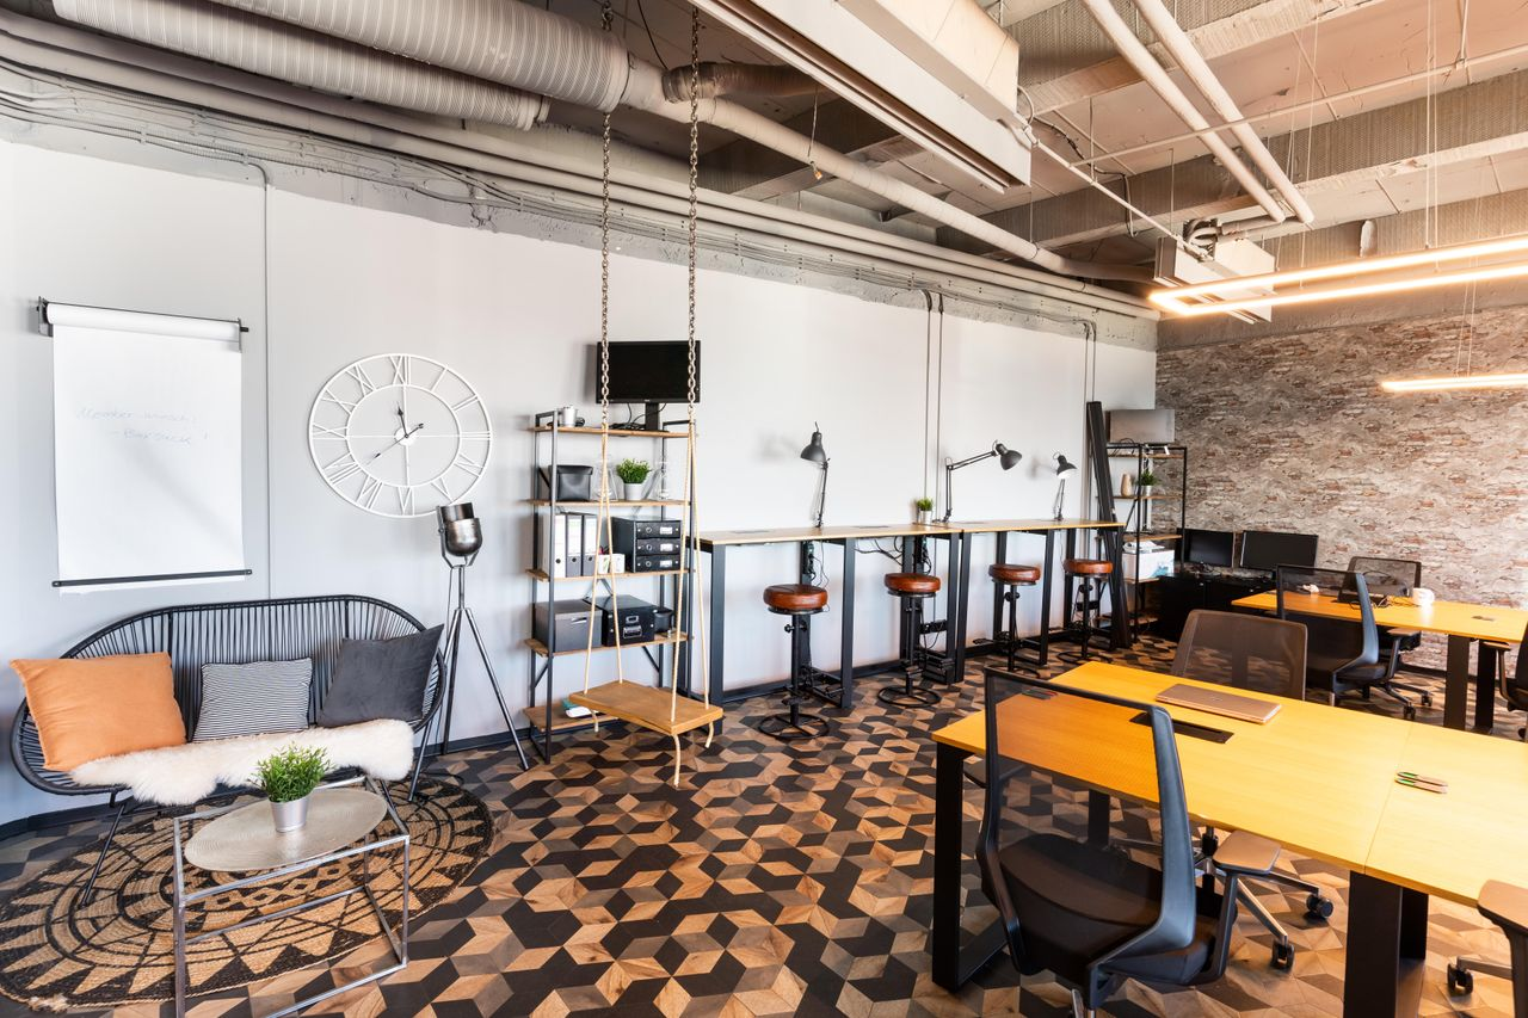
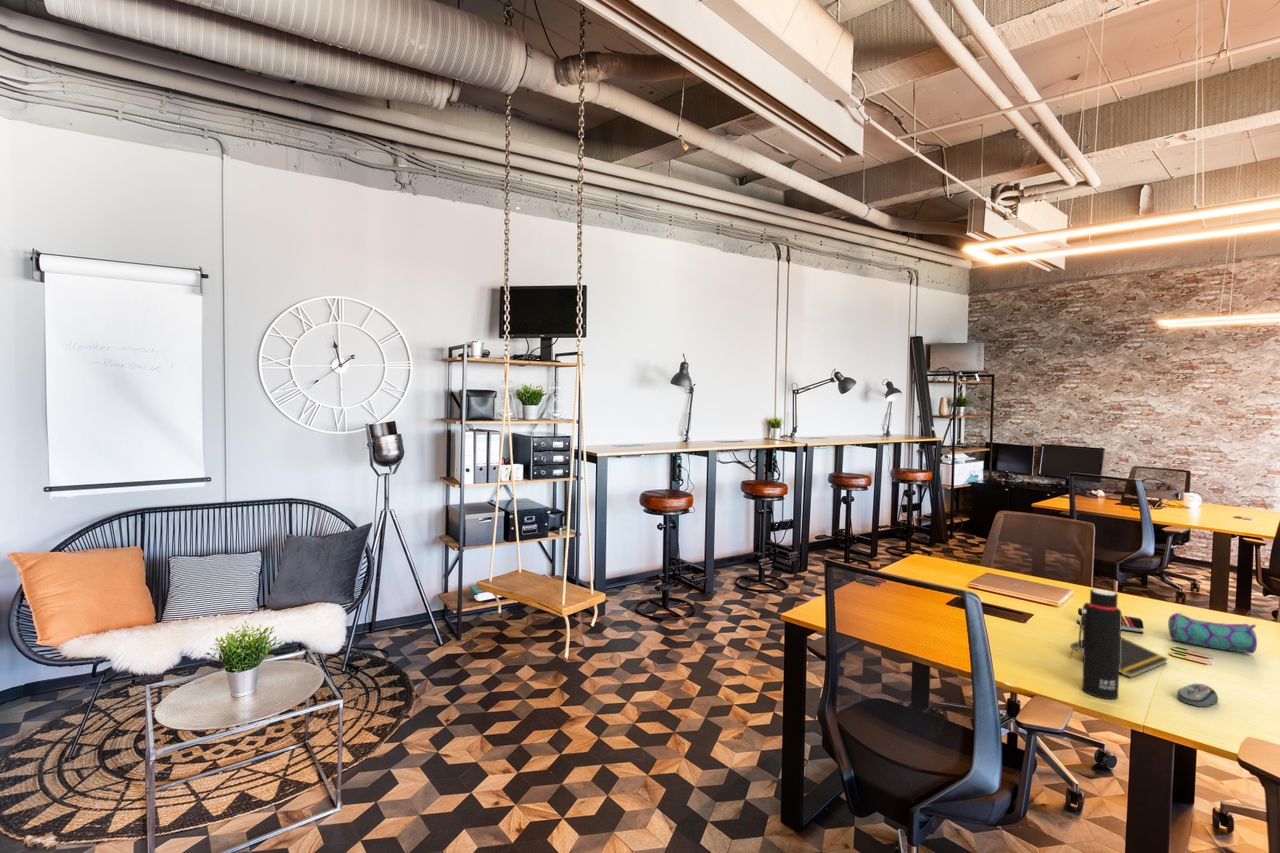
+ computer mouse (1197, 693)
+ pencil case (1211, 632)
+ water bottle (1098, 642)
+ notepad (1120, 653)
+ stapler (1121, 620)
